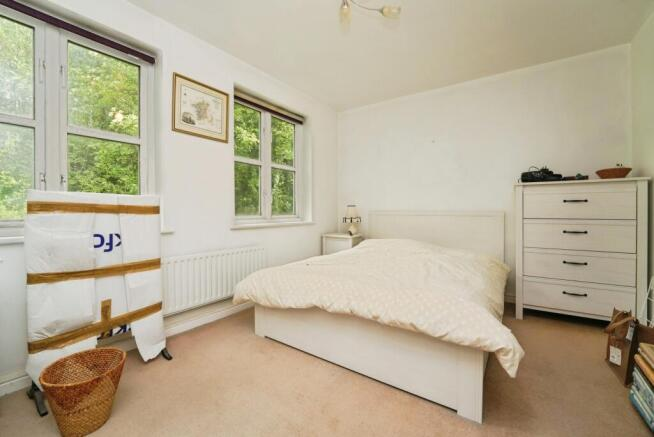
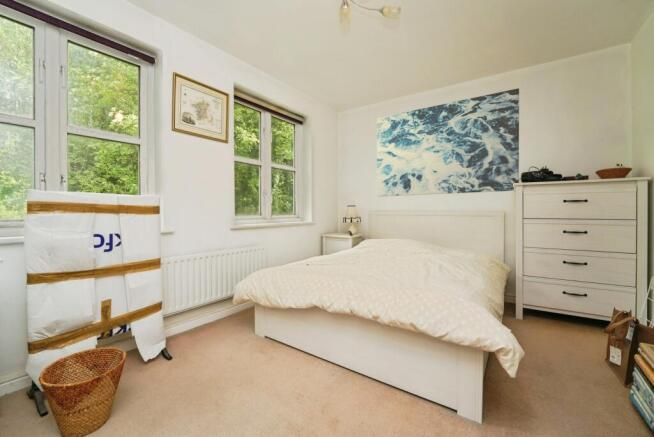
+ wall art (439, 149)
